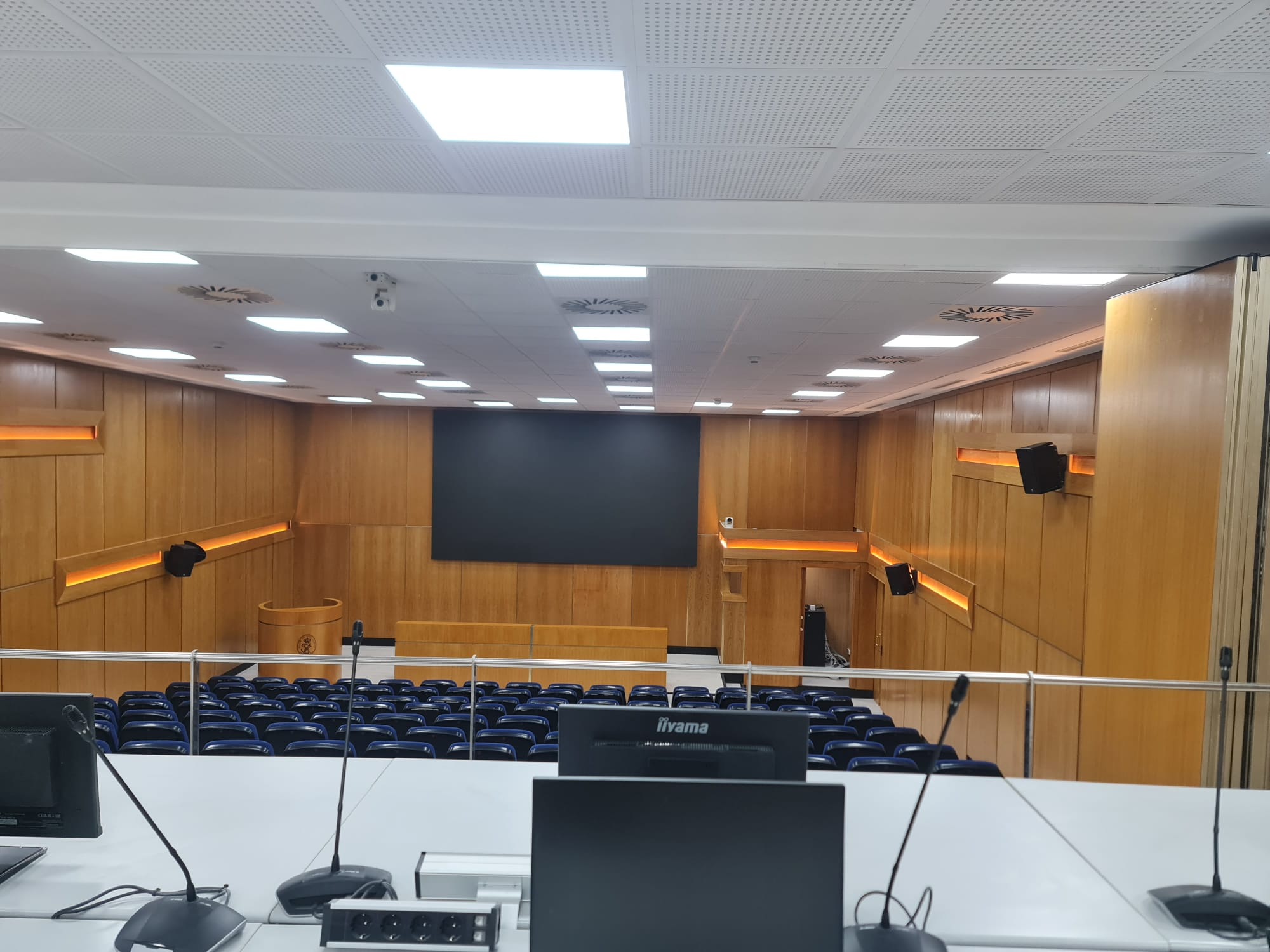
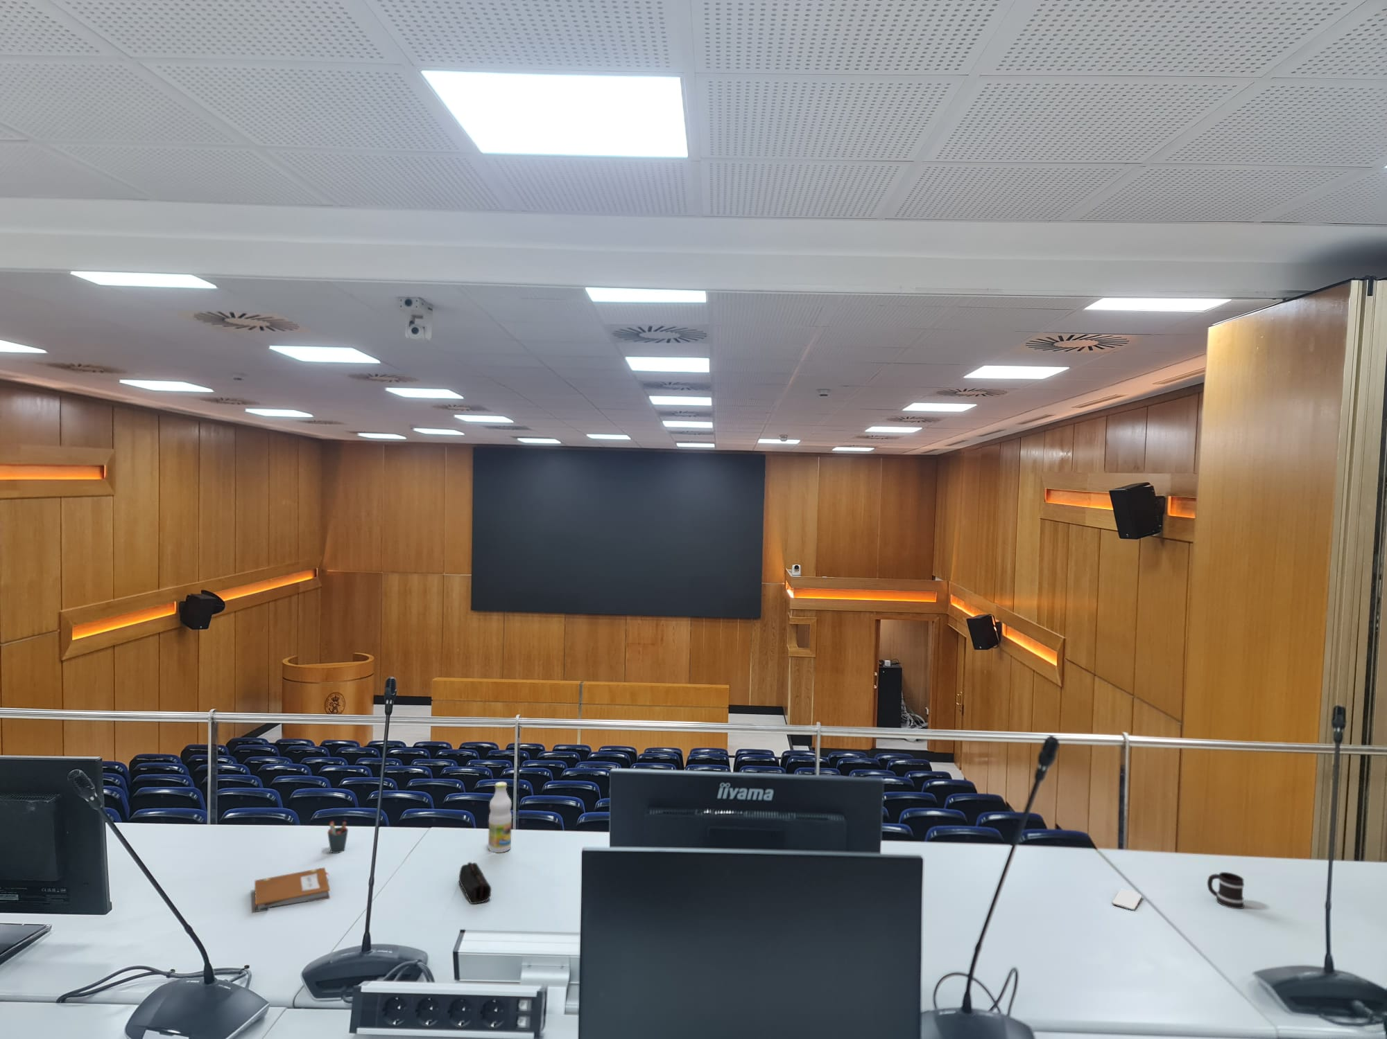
+ notebook (294, 888)
+ pen holder (337, 835)
+ bottle (500, 816)
+ mug (1225, 888)
+ smartphone (1127, 899)
+ pencil case (474, 876)
